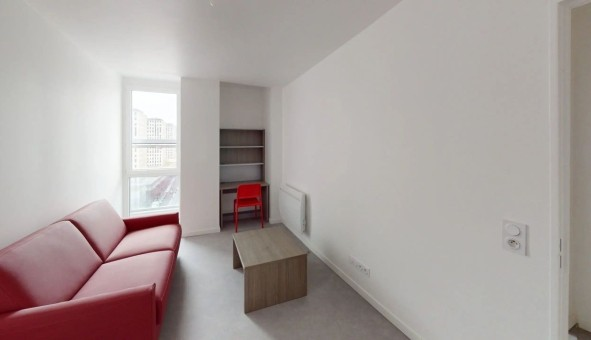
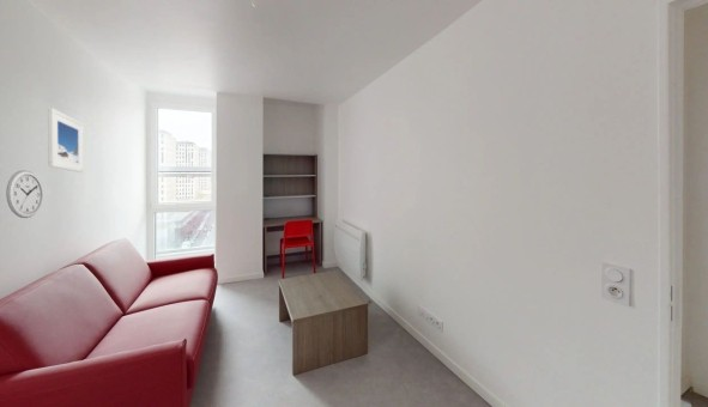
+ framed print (67, 142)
+ wall clock (26, 194)
